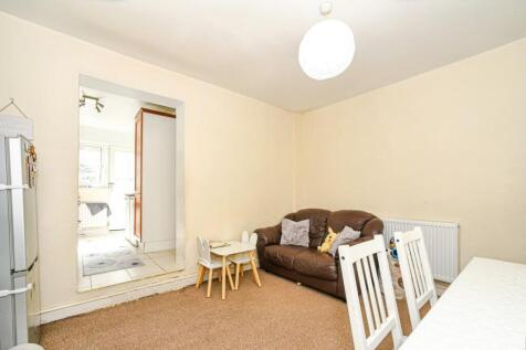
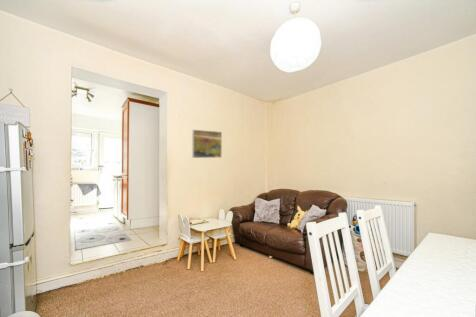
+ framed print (207, 144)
